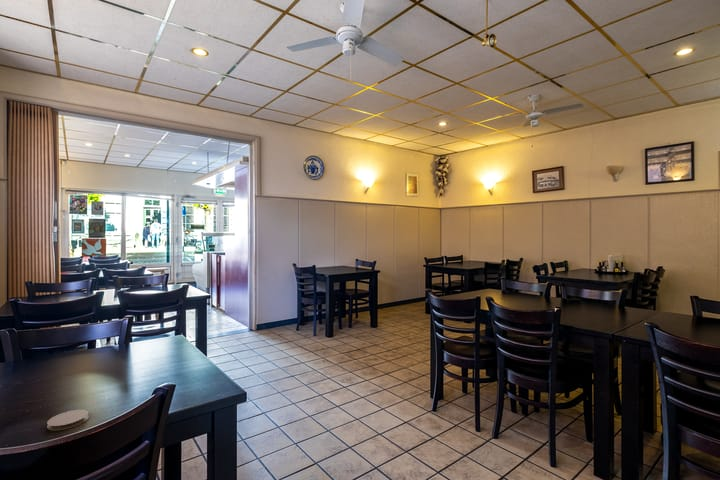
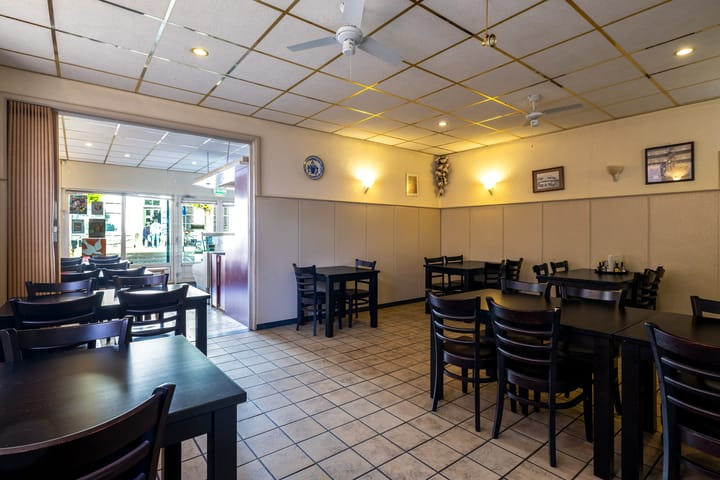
- coaster (68, 419)
